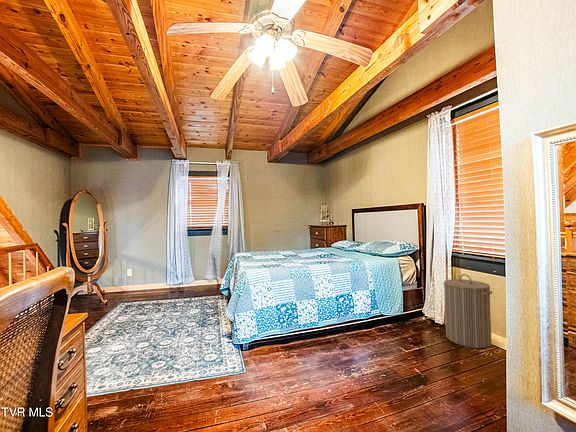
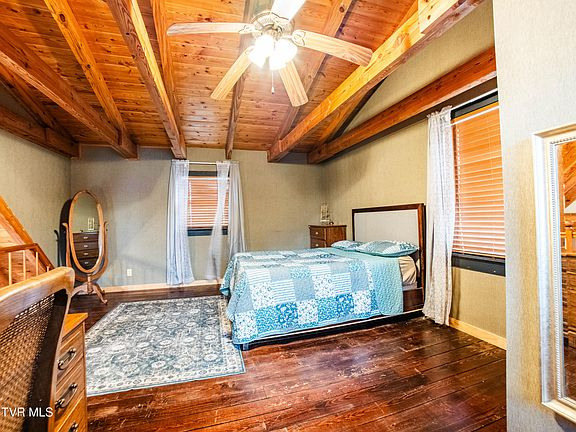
- laundry hamper (466, 306)
